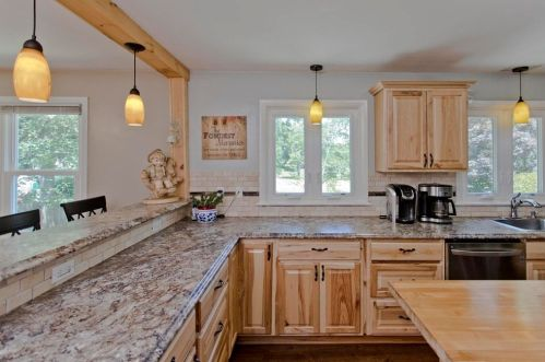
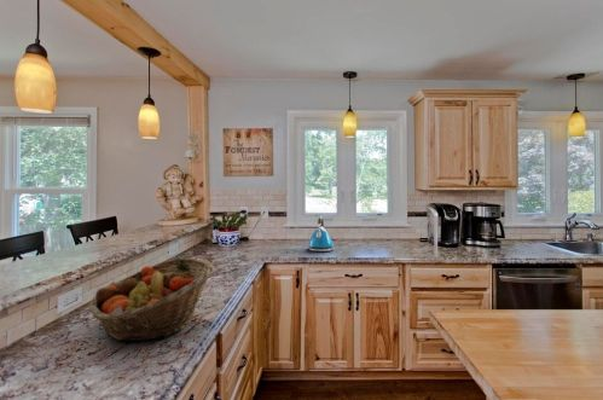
+ fruit basket (153, 294)
+ kettle (320, 232)
